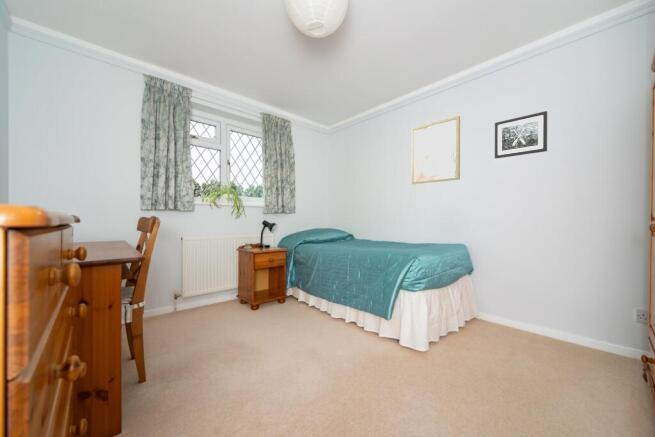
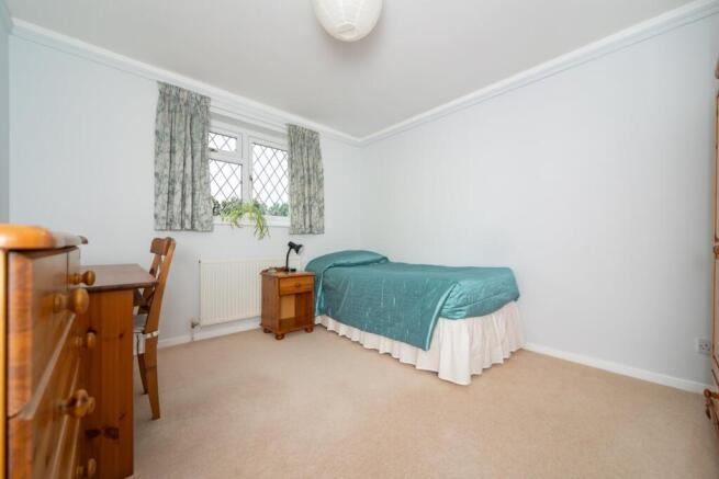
- wall art (519, 136)
- wall art (433, 152)
